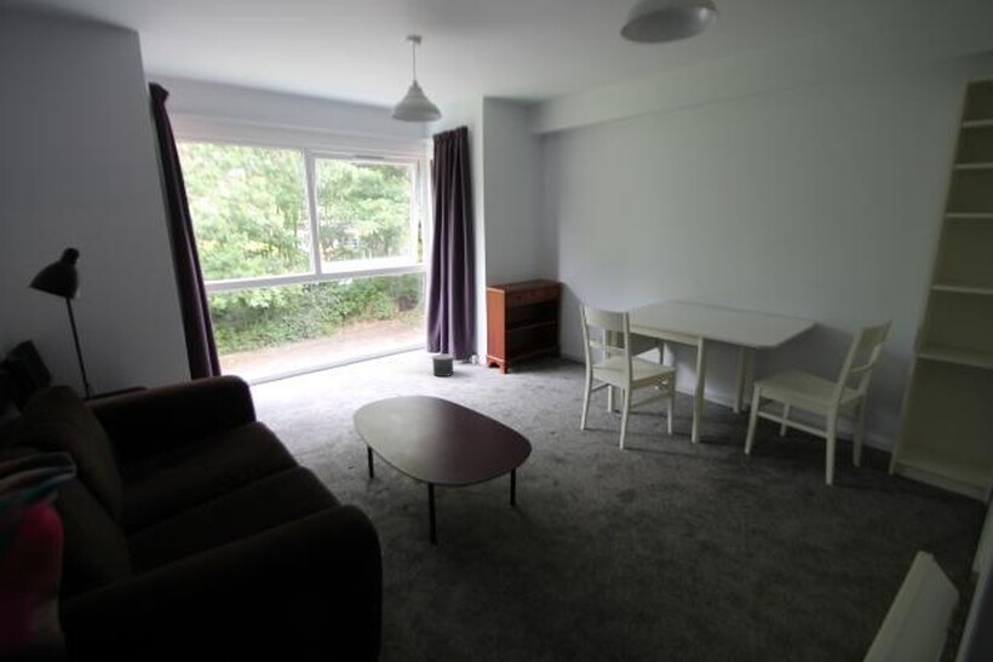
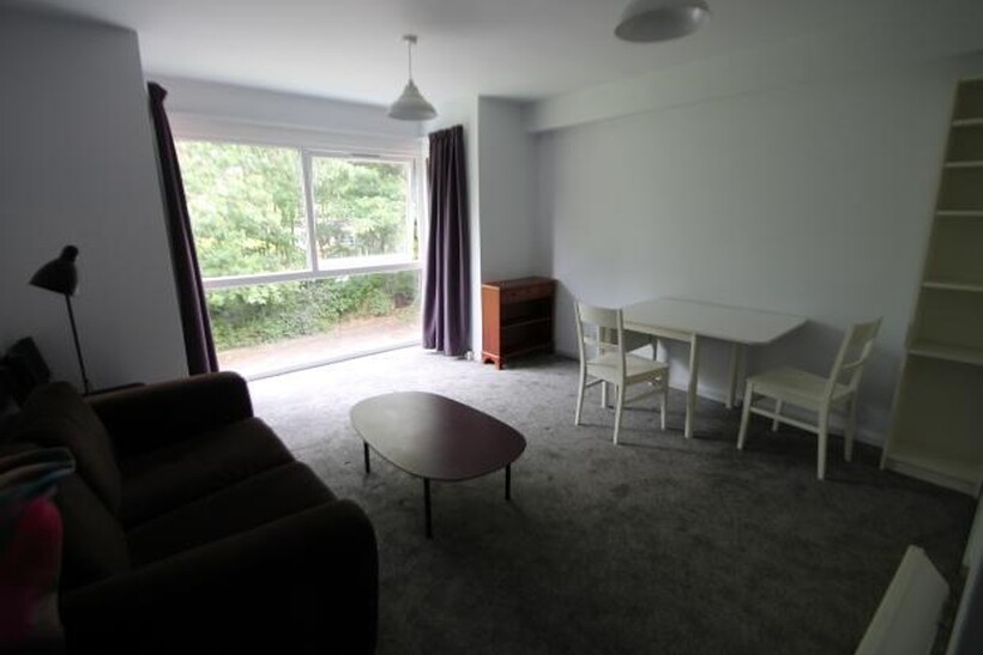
- planter (442, 364)
